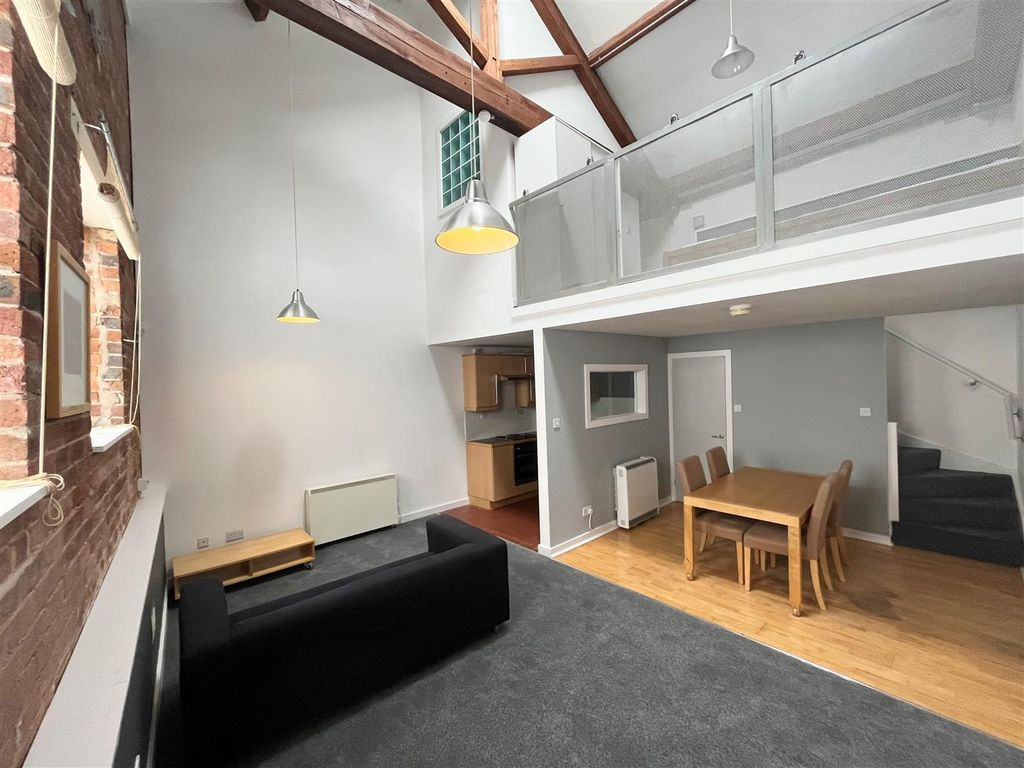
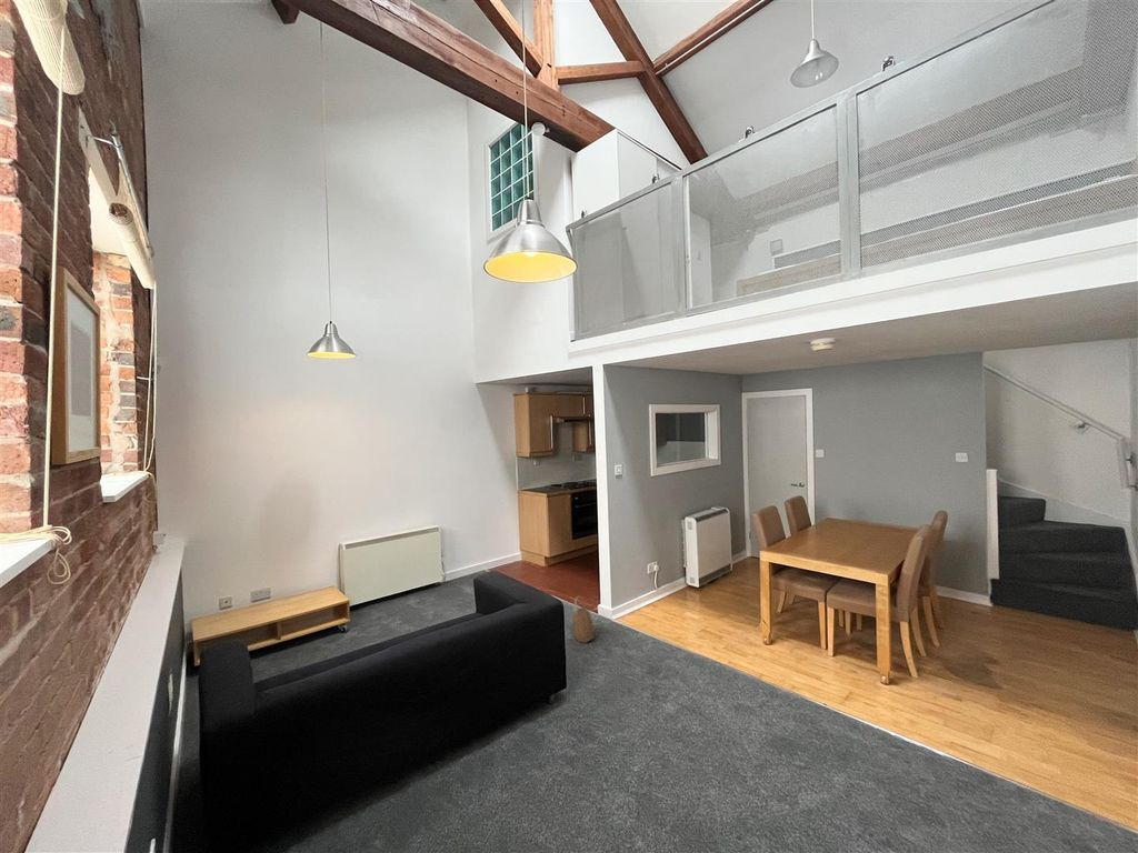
+ basket (582, 616)
